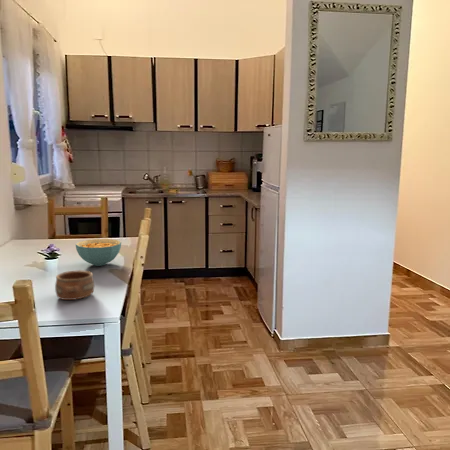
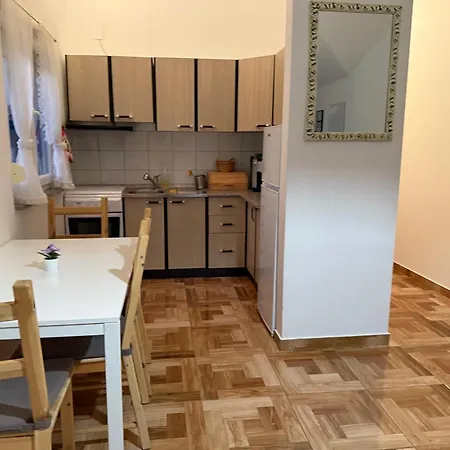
- cereal bowl (99, 253)
- pottery (75, 285)
